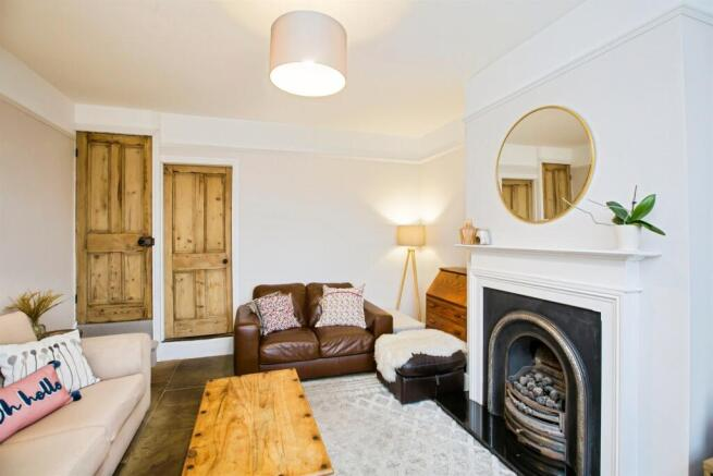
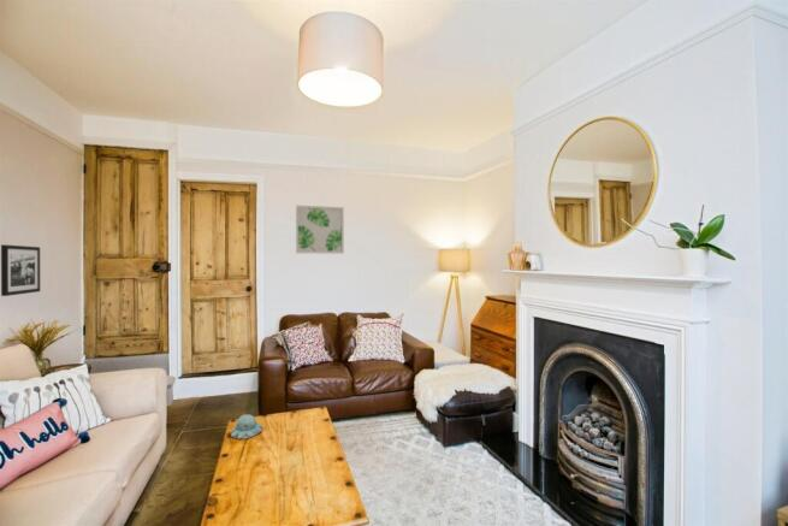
+ wall art (320, 230)
+ candle (247, 422)
+ picture frame (22, 270)
